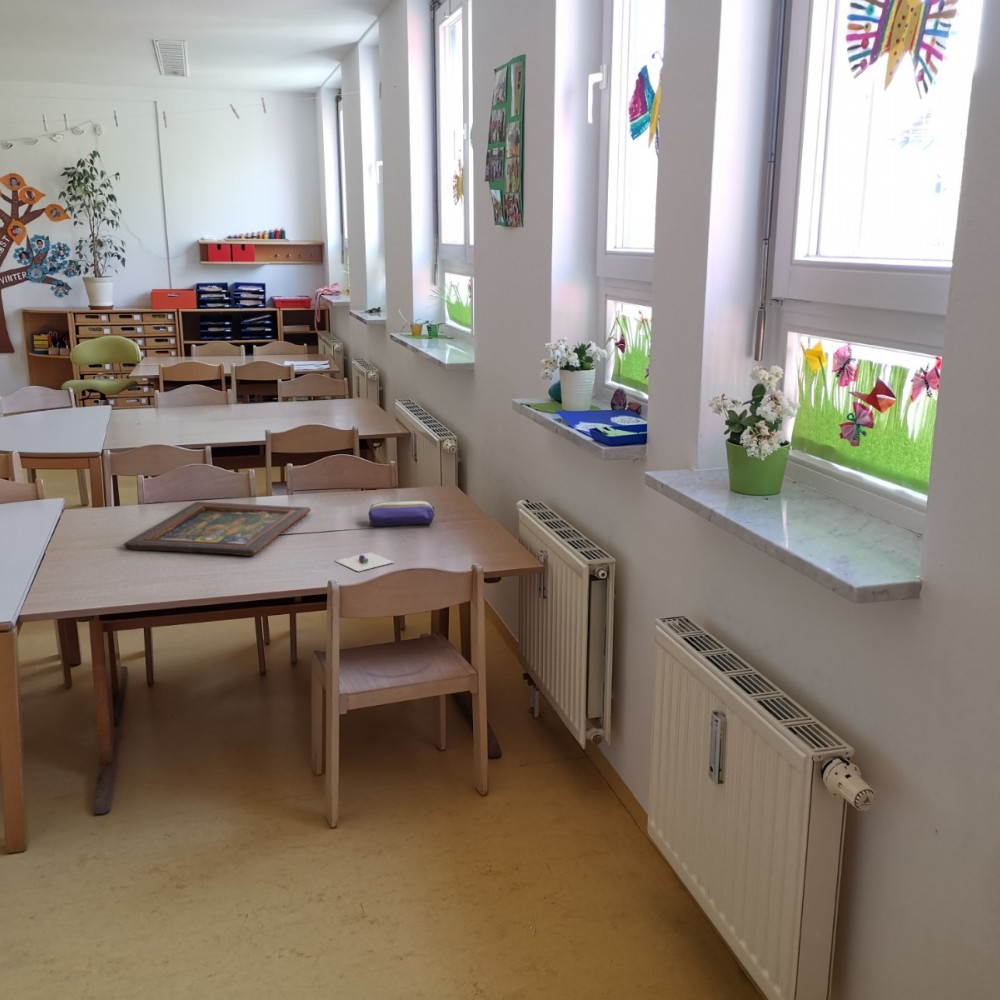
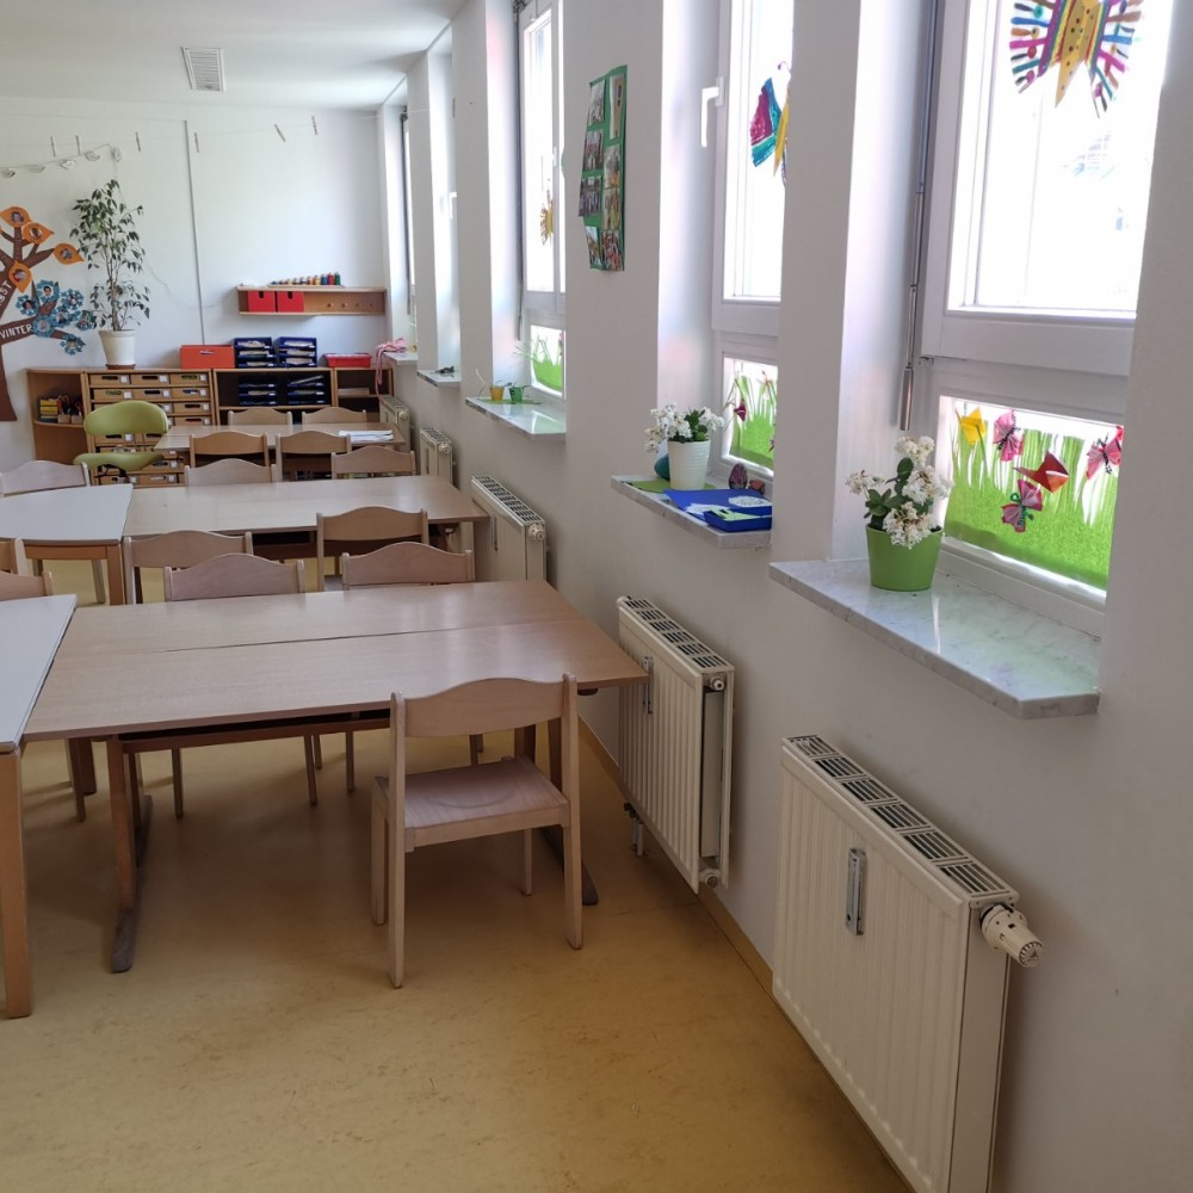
- pencil case (402, 513)
- toy blocks (364, 558)
- religious icon (223, 526)
